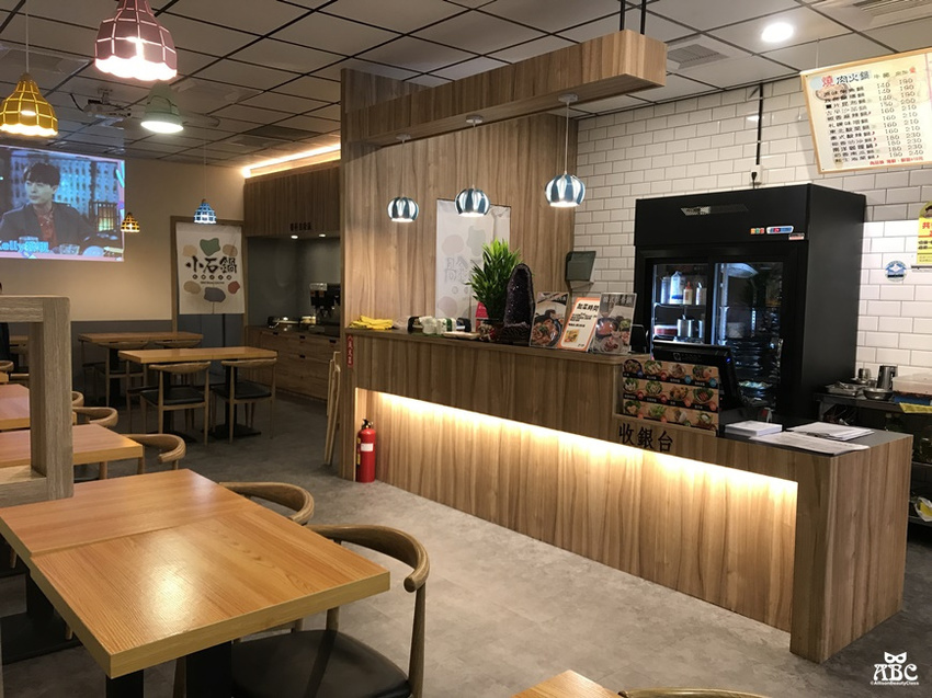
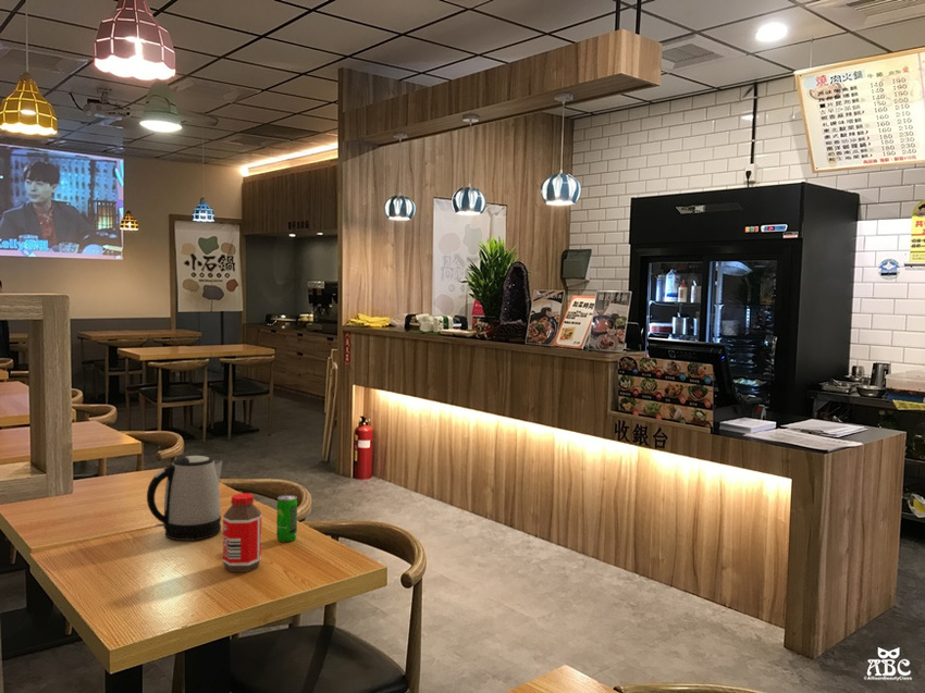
+ beverage can (286, 518)
+ kettle (185, 495)
+ bottle (242, 531)
